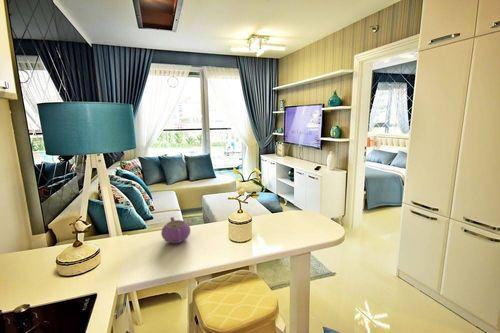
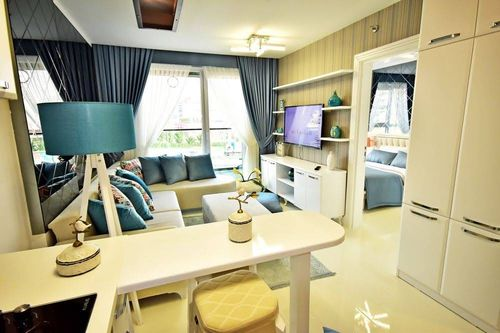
- teapot (175, 231)
